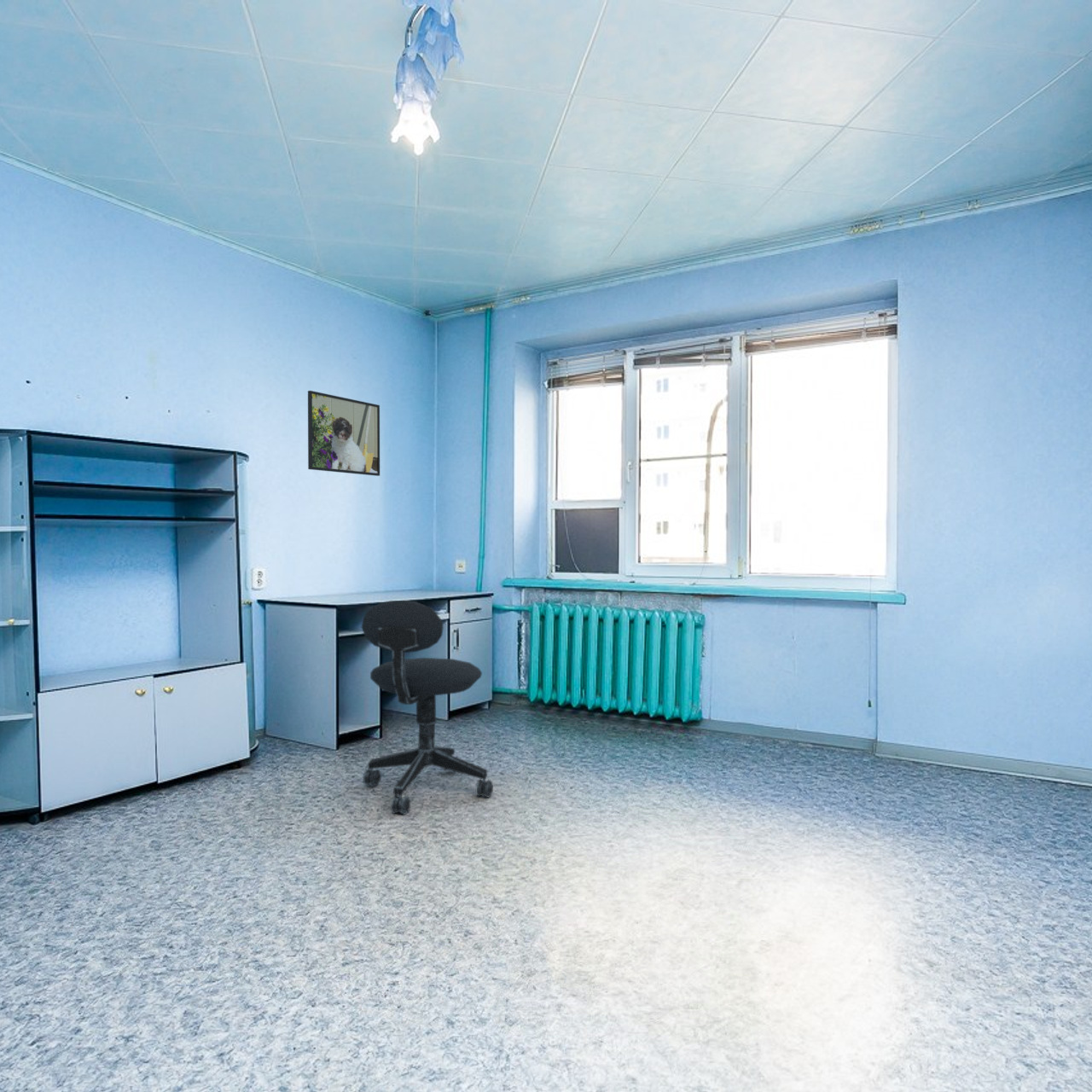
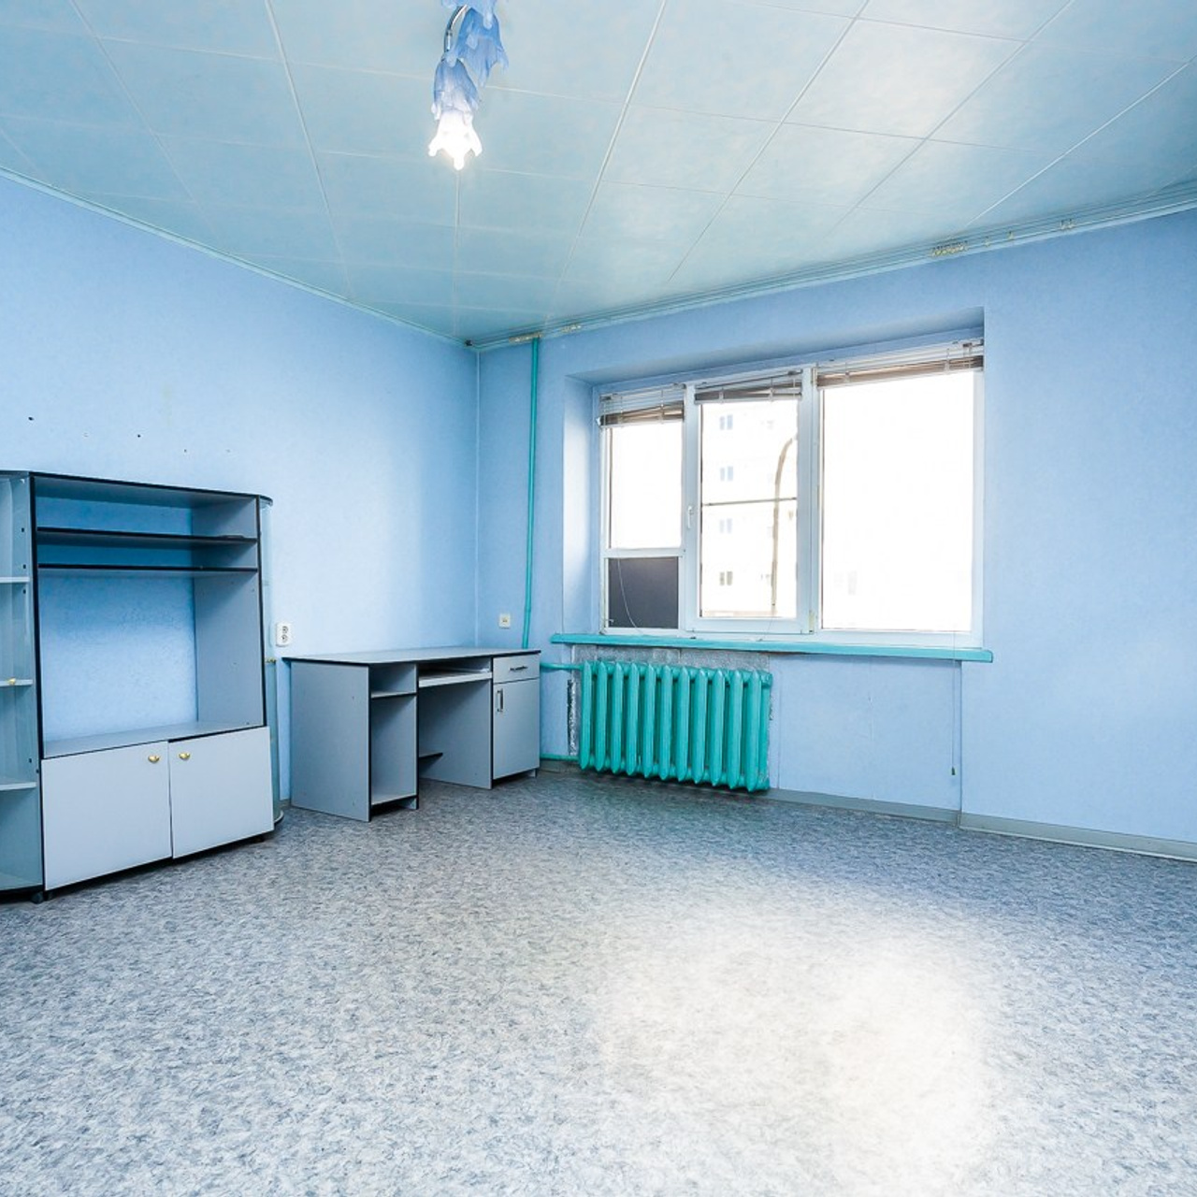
- office chair (427, 693)
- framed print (346, 435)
